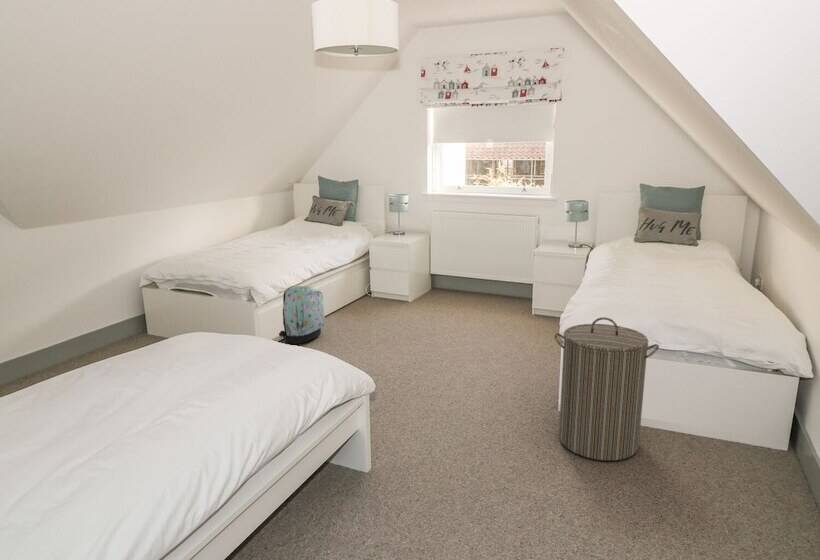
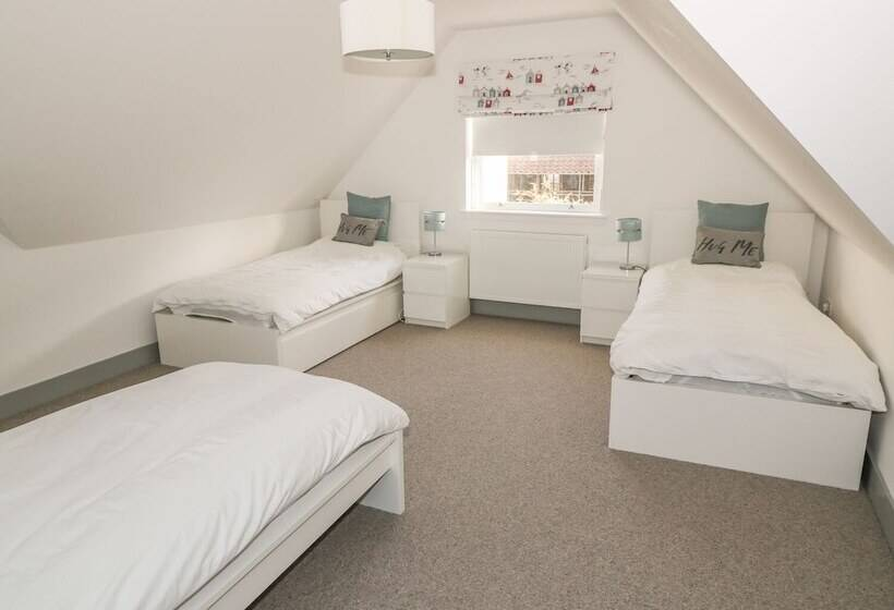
- backpack (303, 312)
- laundry hamper (602, 381)
